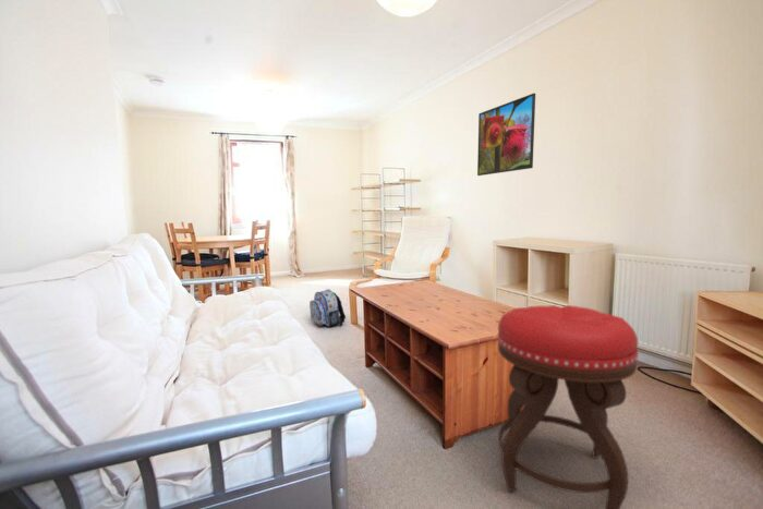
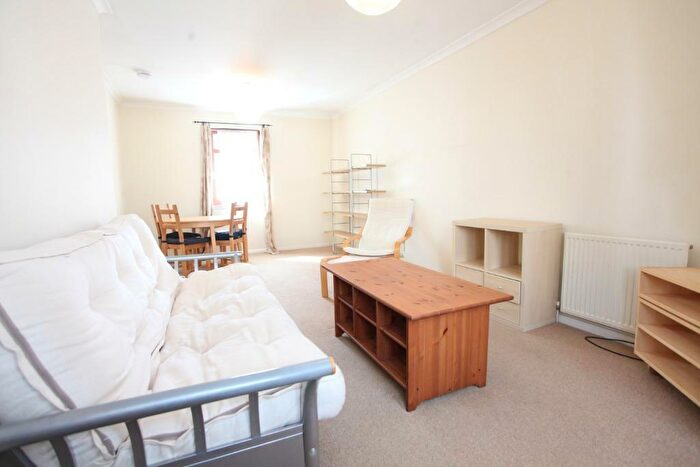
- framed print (504, 138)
- stool (556, 391)
- backpack (325, 307)
